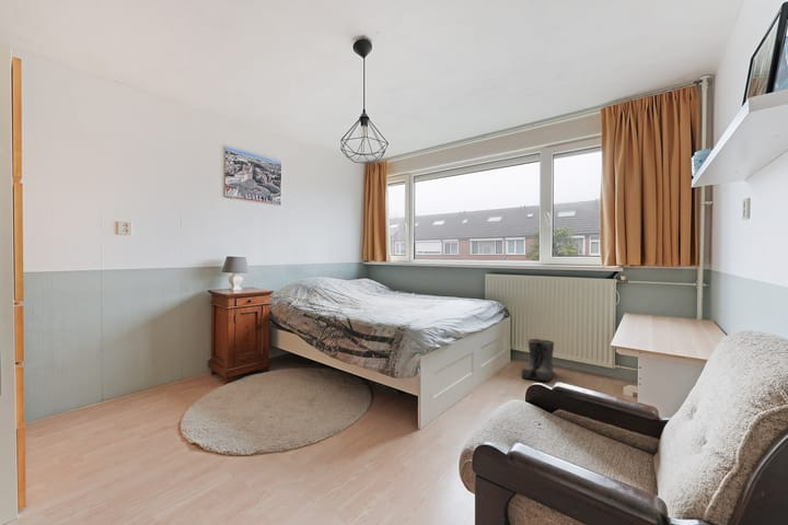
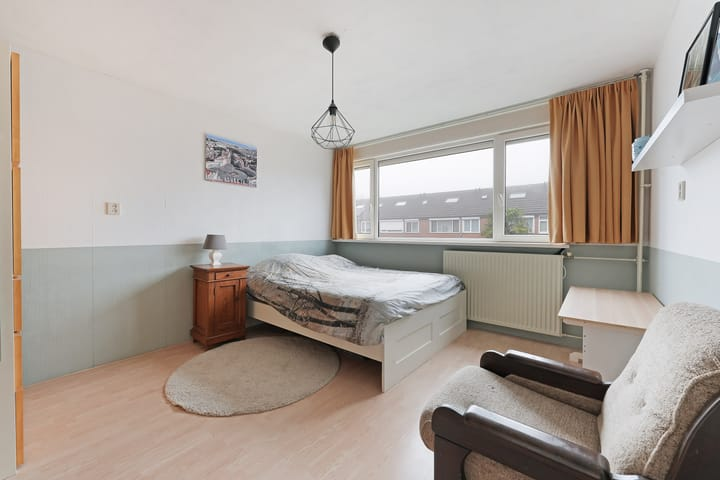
- boots (537, 358)
